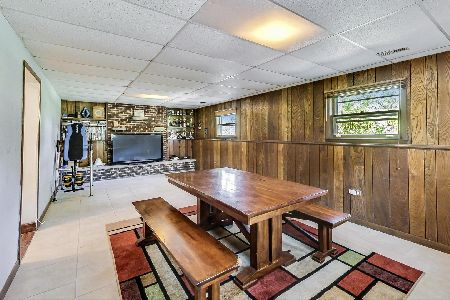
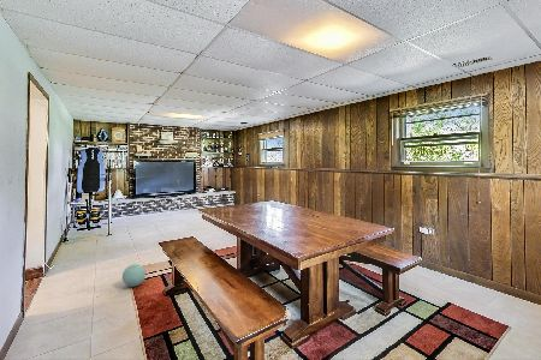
+ ball (133, 275)
